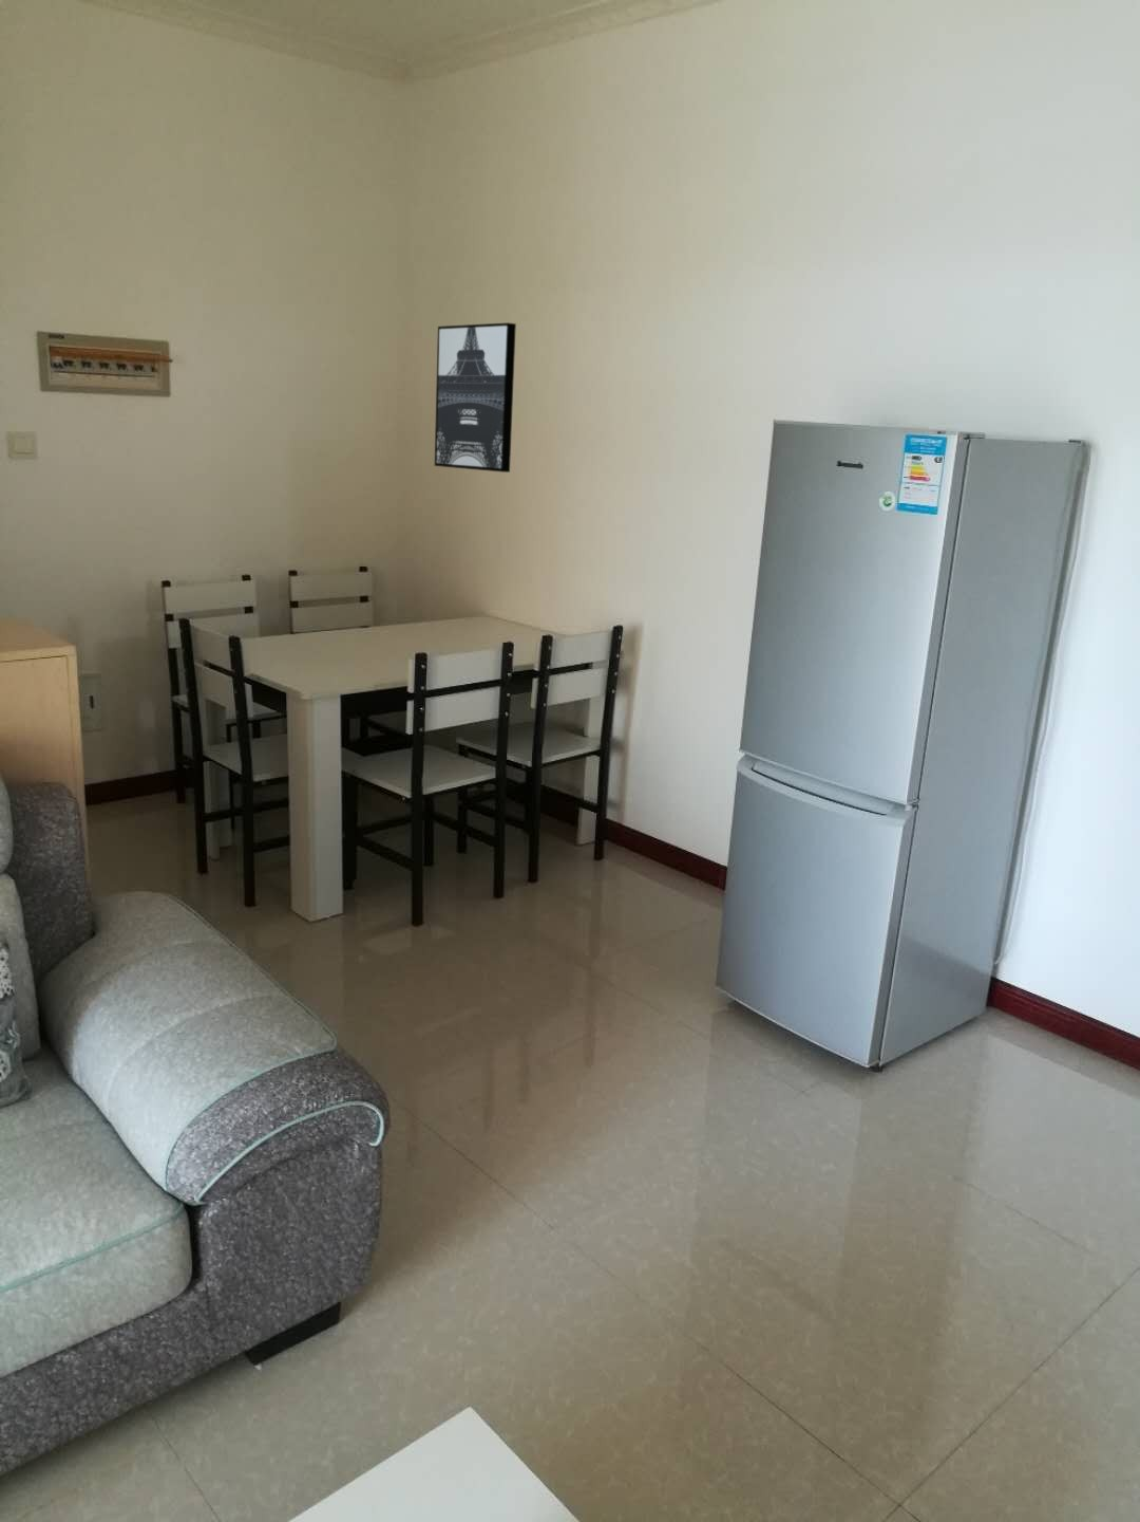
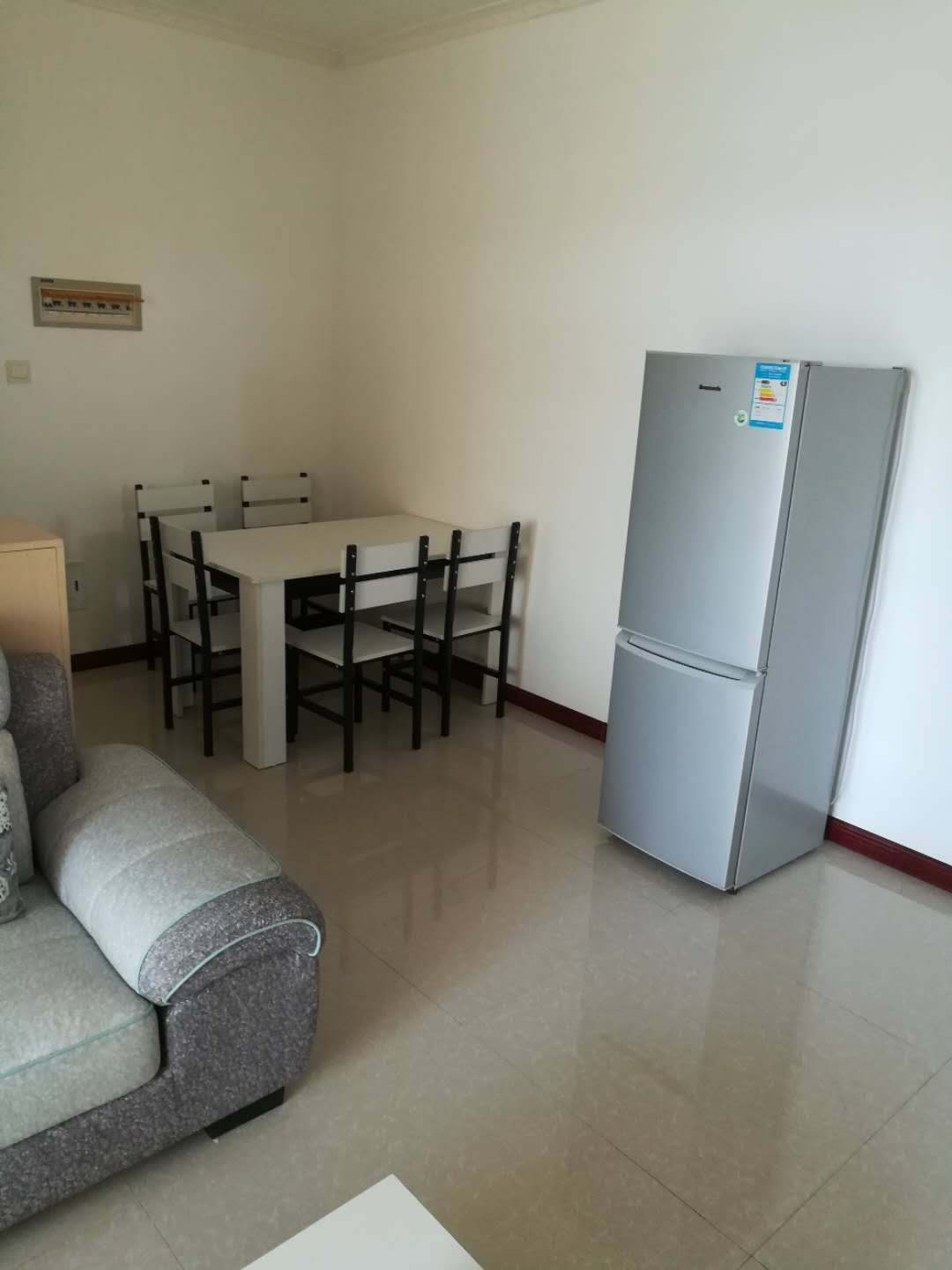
- wall art (473, 398)
